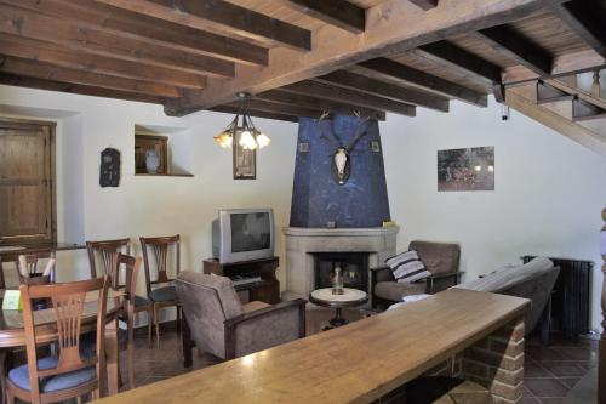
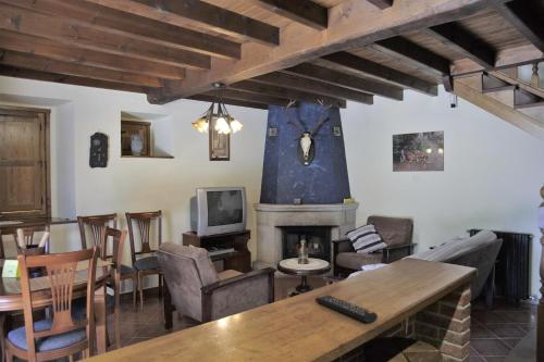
+ remote control (344, 308)
